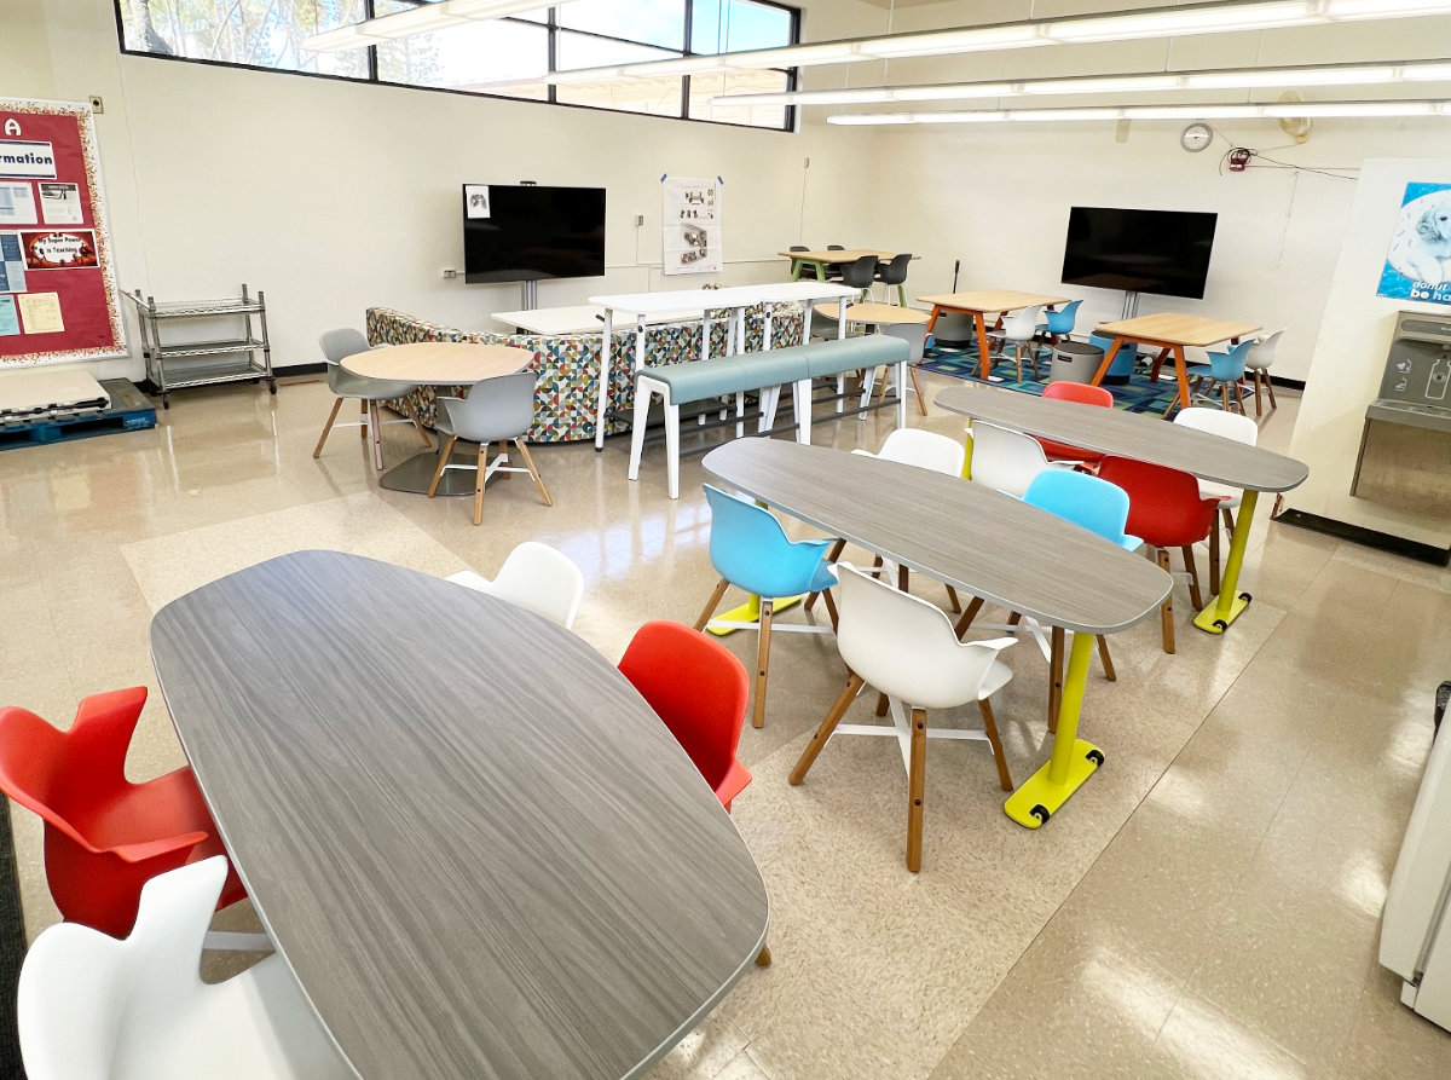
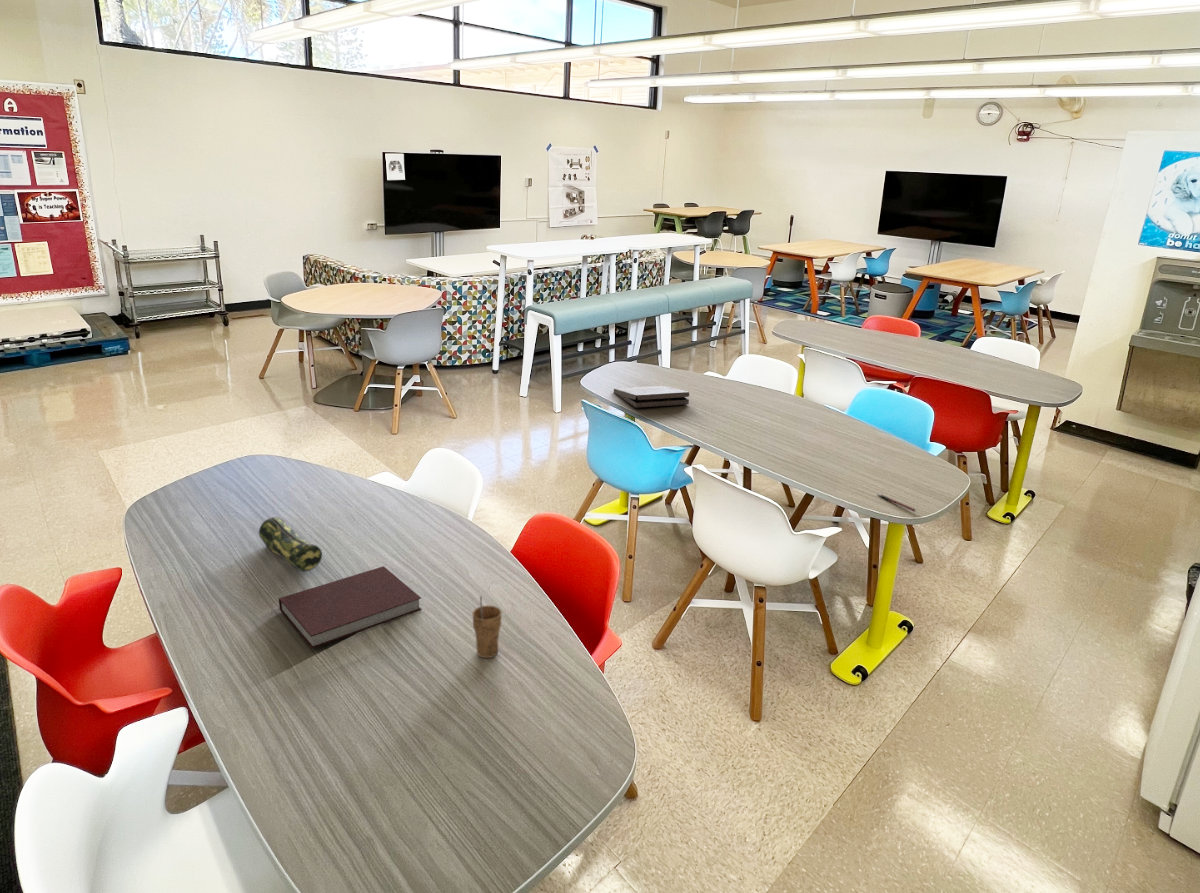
+ pizza box (650, 392)
+ cup (487, 627)
+ notebook (350, 603)
+ pencil case (290, 545)
+ pen (895, 502)
